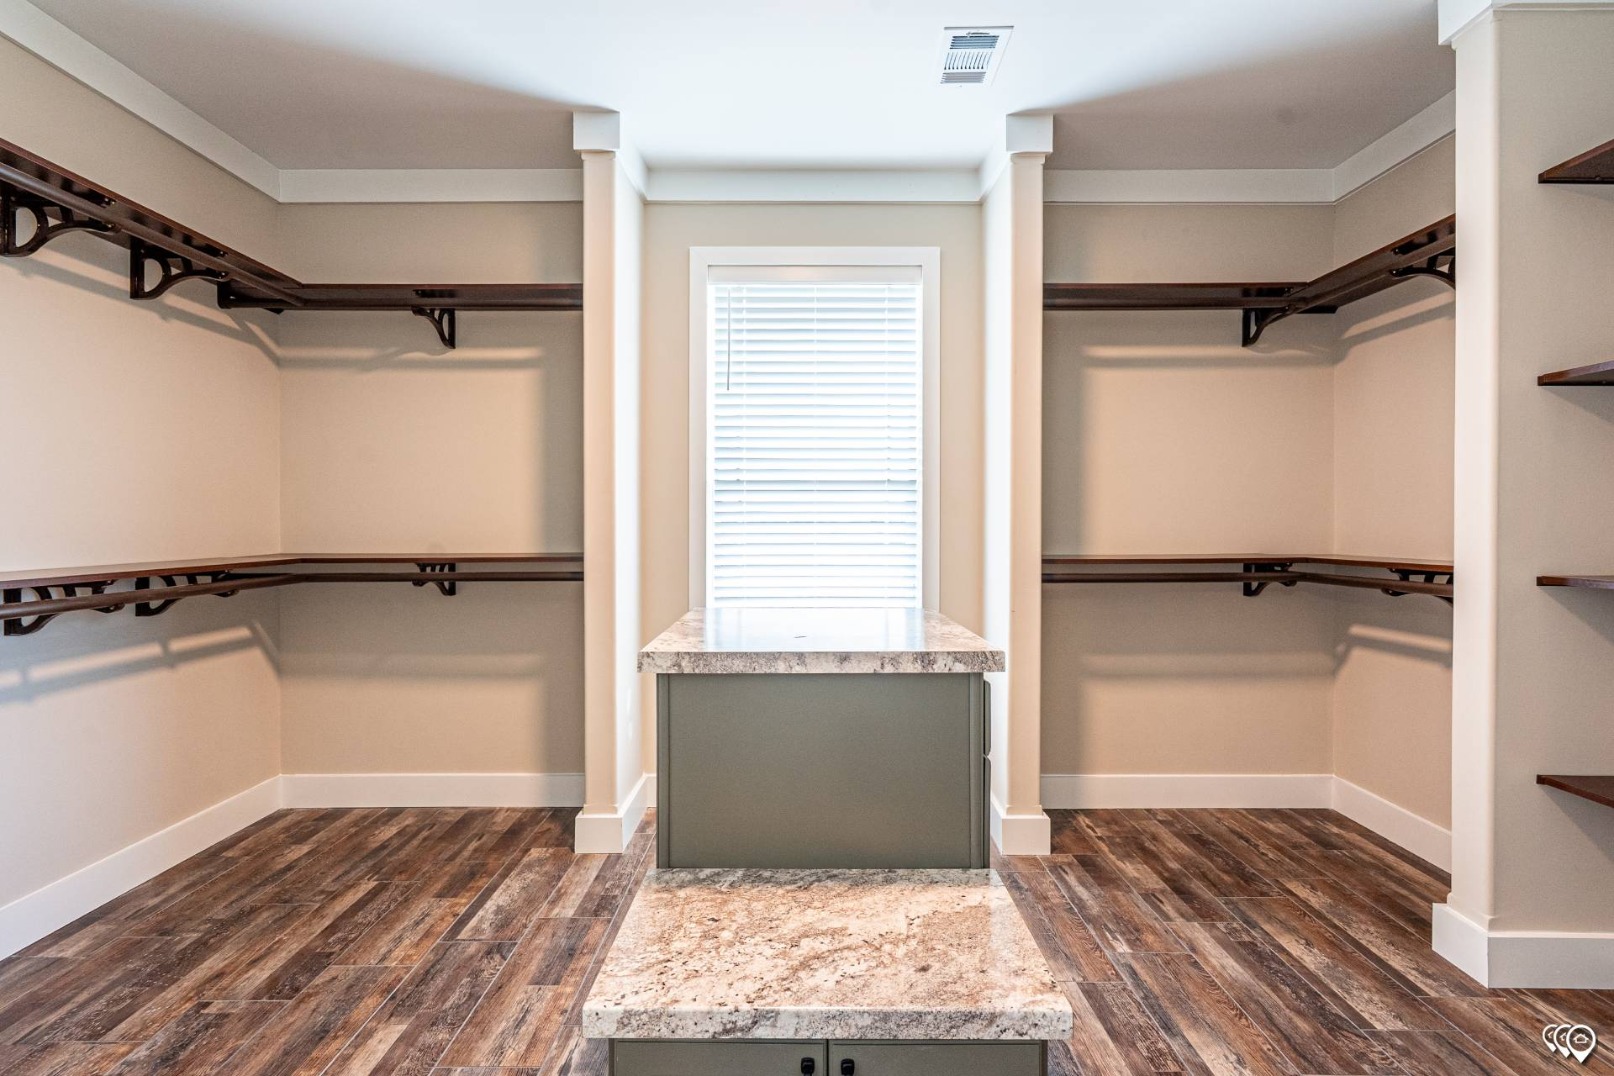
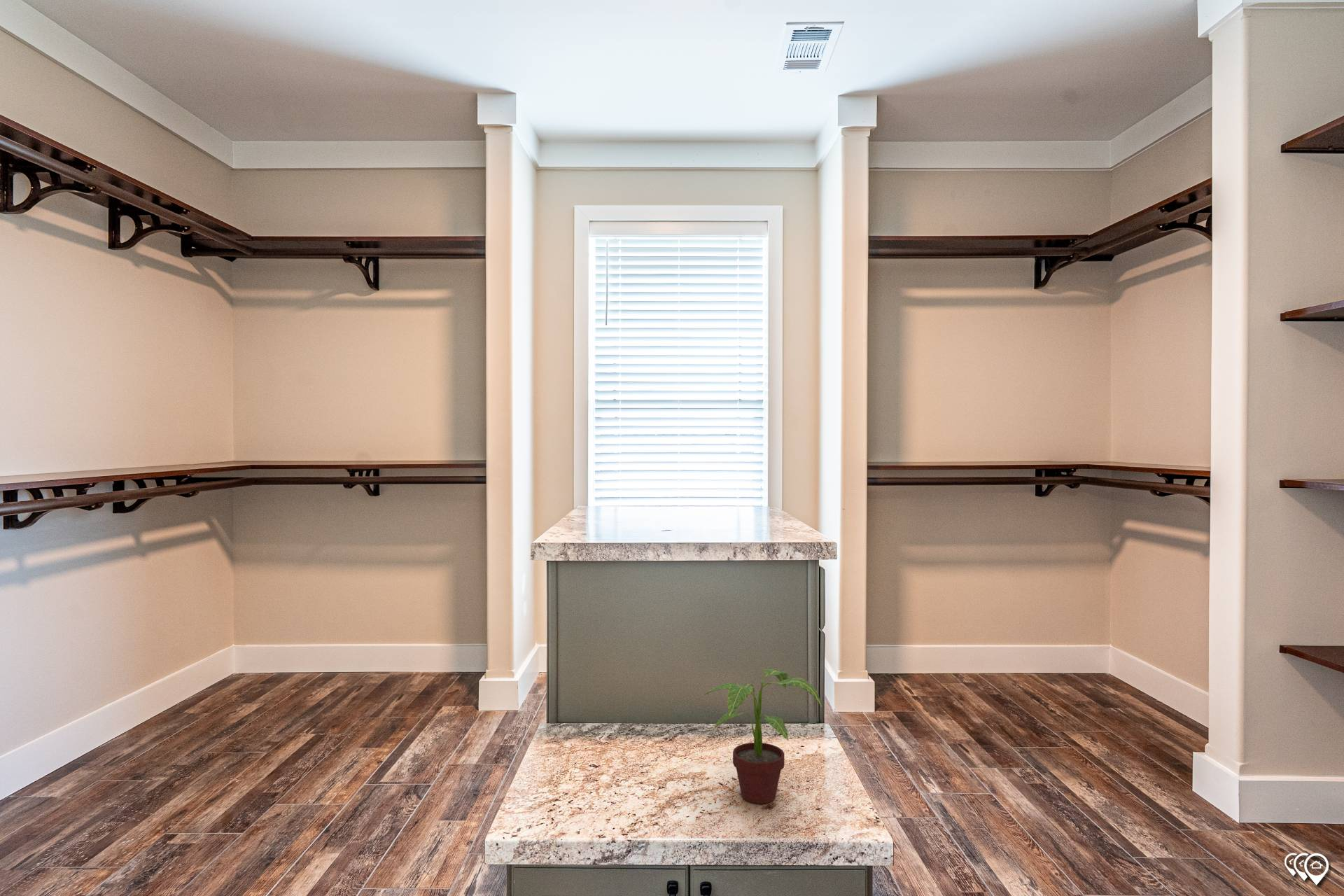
+ potted plant (759, 736)
